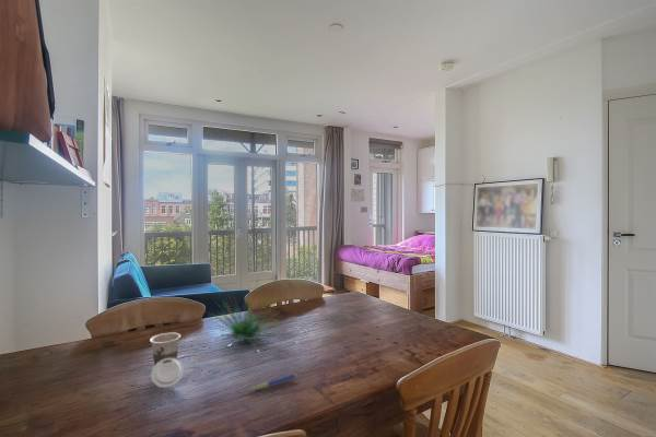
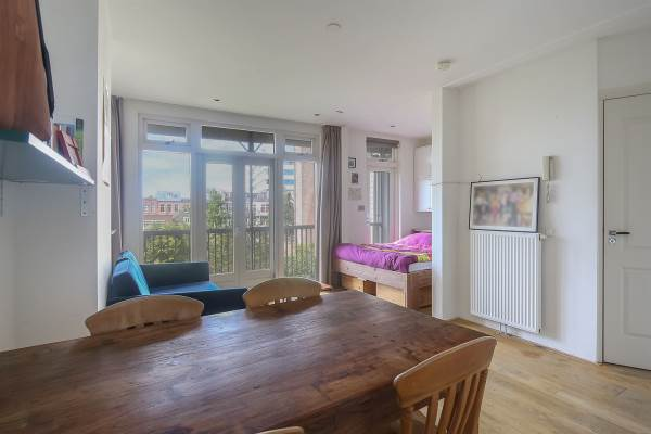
- pen (273, 381)
- plant (251, 304)
- cup (166, 358)
